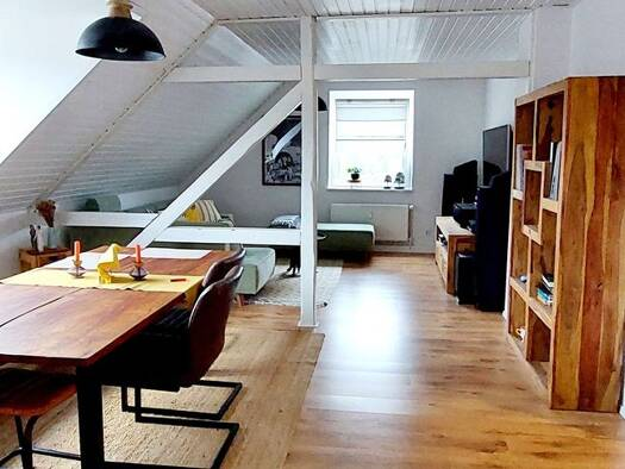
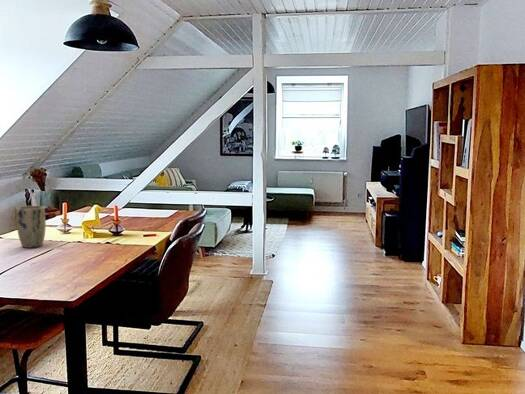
+ plant pot (31, 226)
